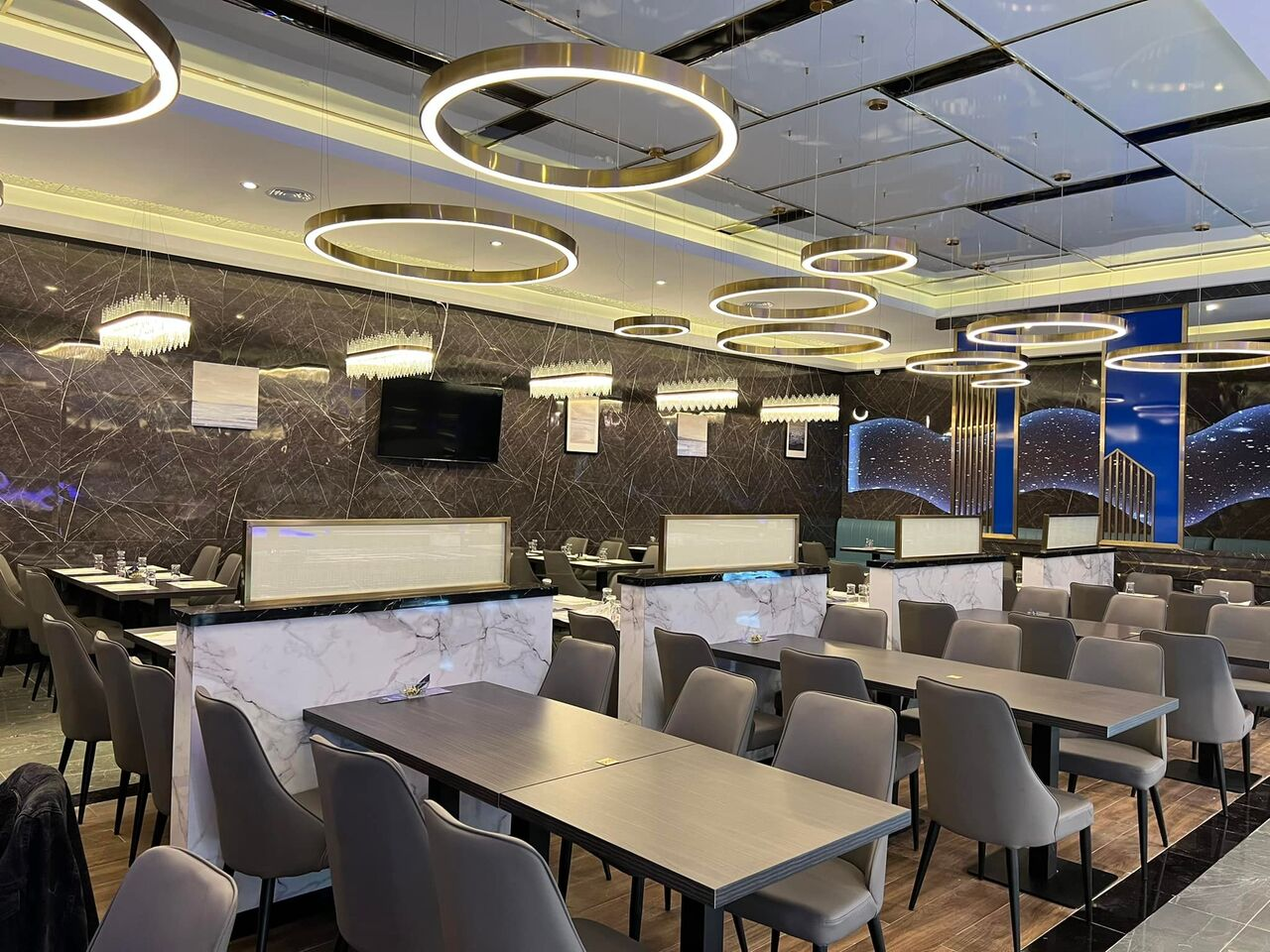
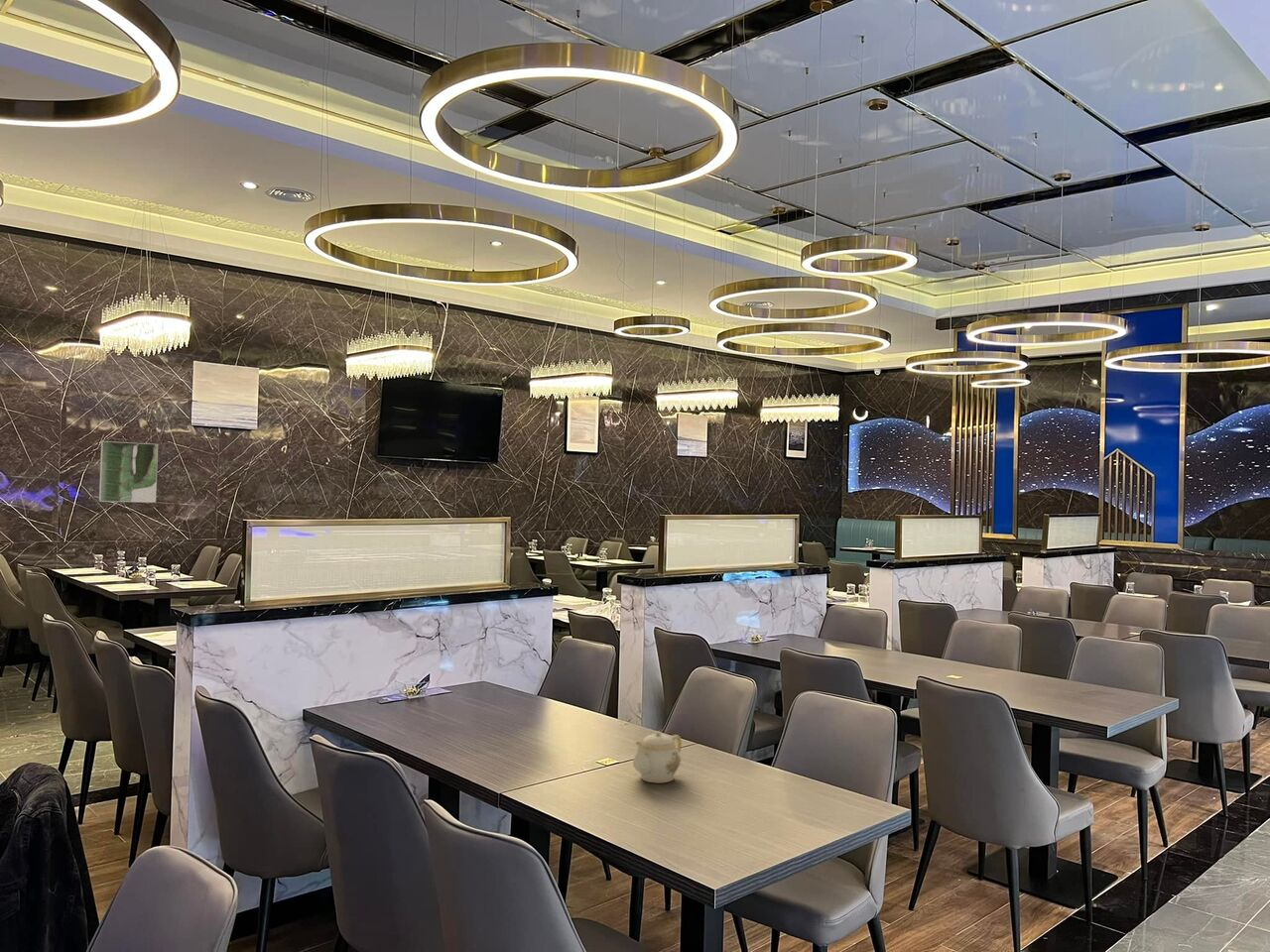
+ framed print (129, 472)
+ teapot (659, 754)
